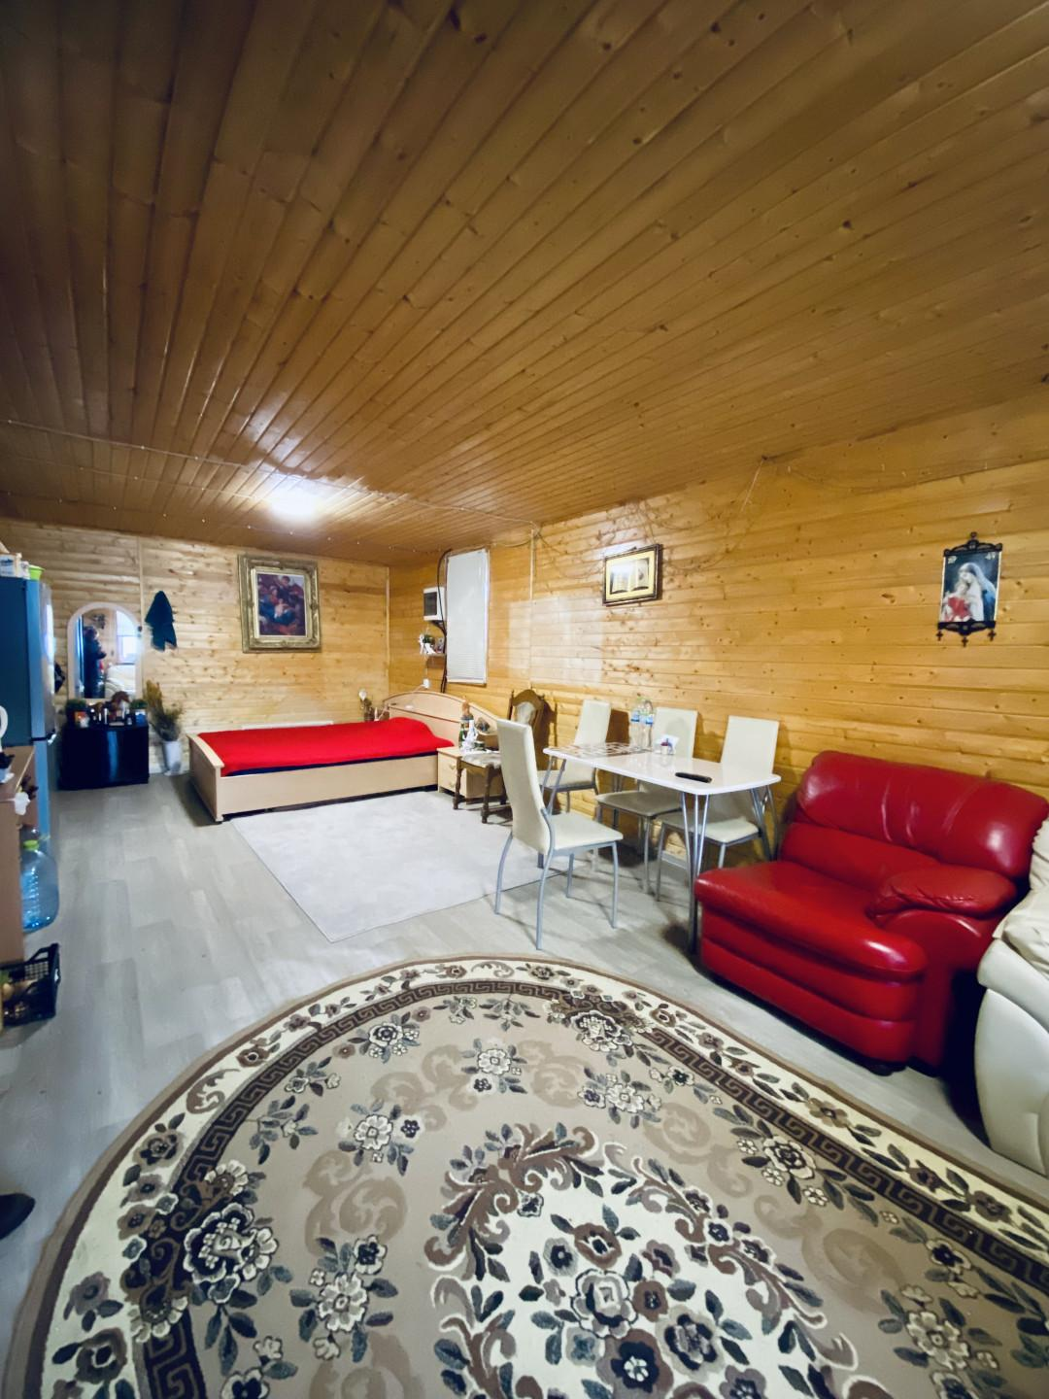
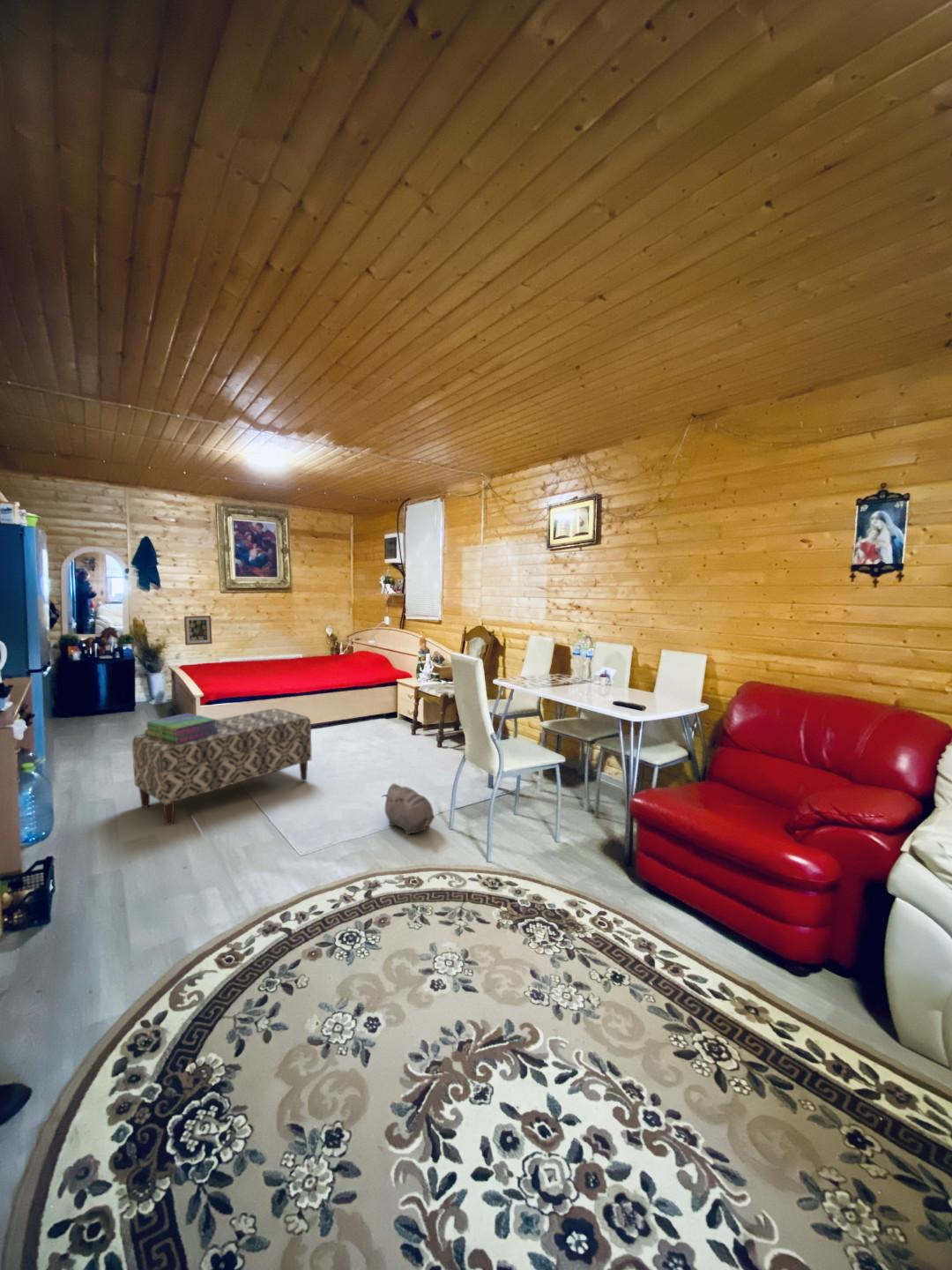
+ bench (228, 759)
+ wall art (197, 630)
+ stack of books (182, 727)
+ plush toy (412, 808)
